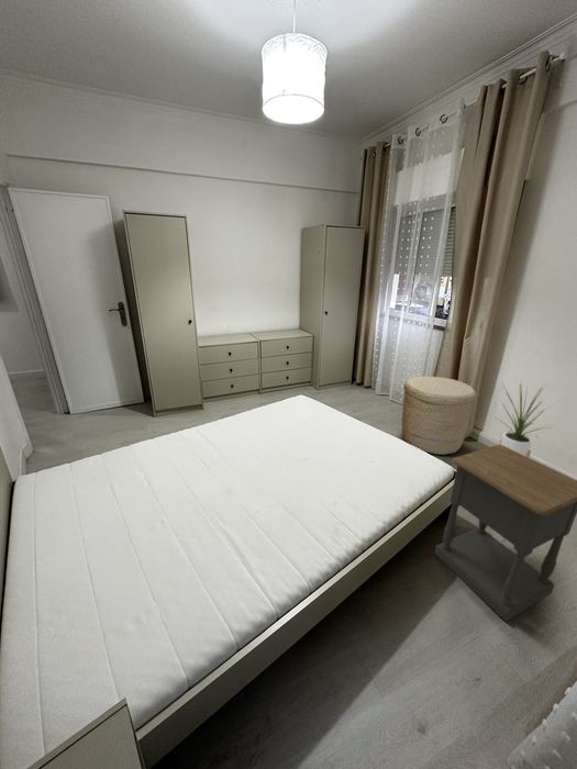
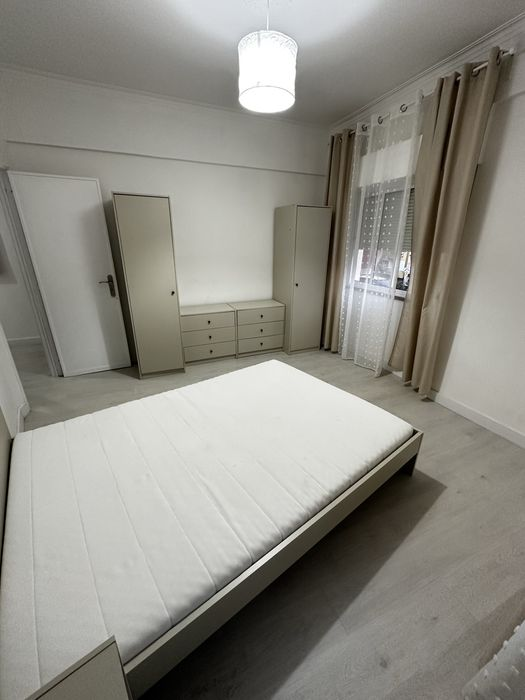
- basket (434, 413)
- house plant (521, 426)
- nightstand (502, 524)
